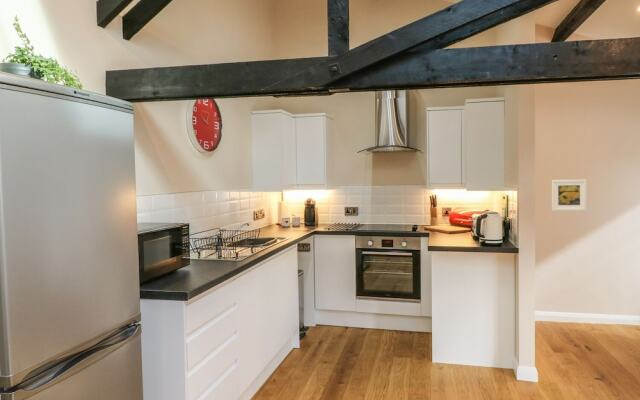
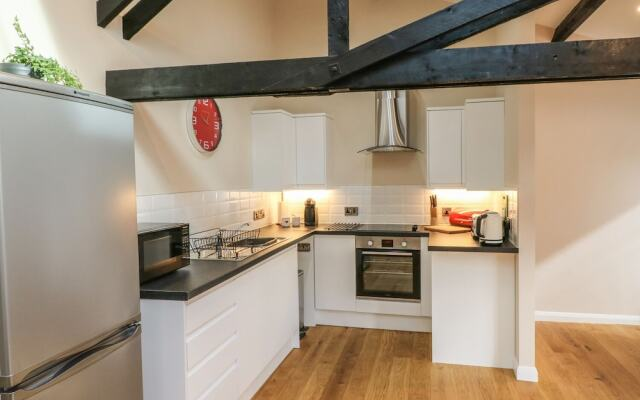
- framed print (568, 195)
